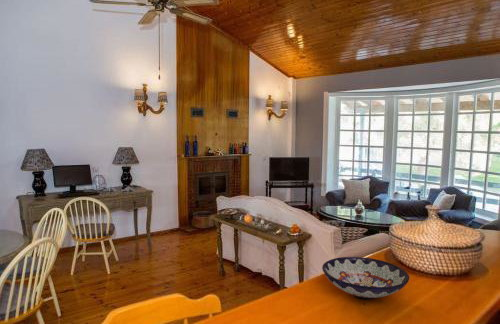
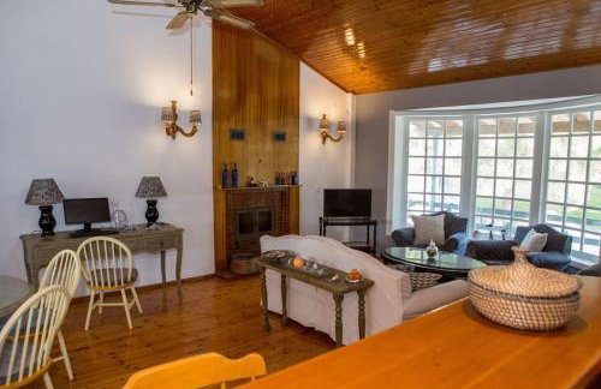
- bowl (363, 282)
